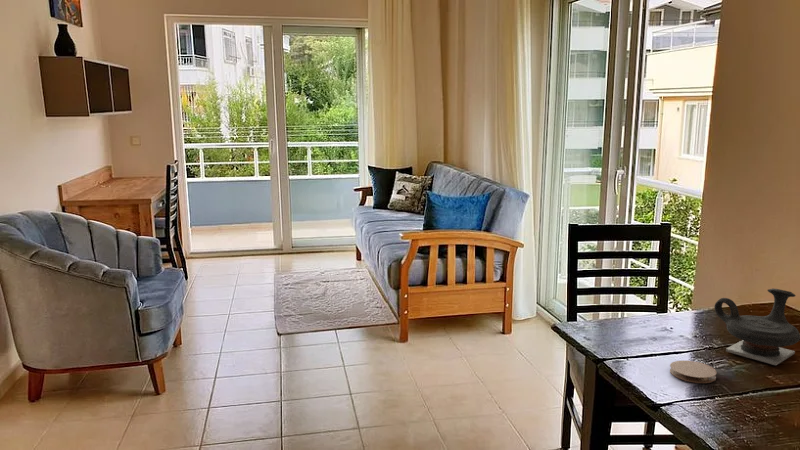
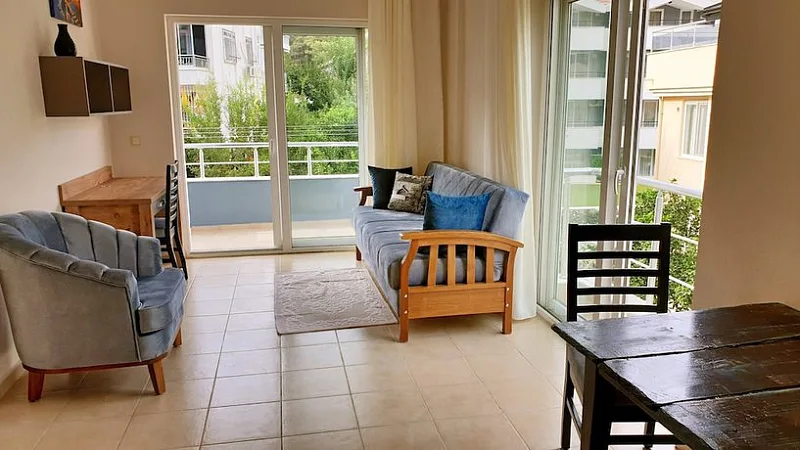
- teapot (757, 320)
- coaster (692, 371)
